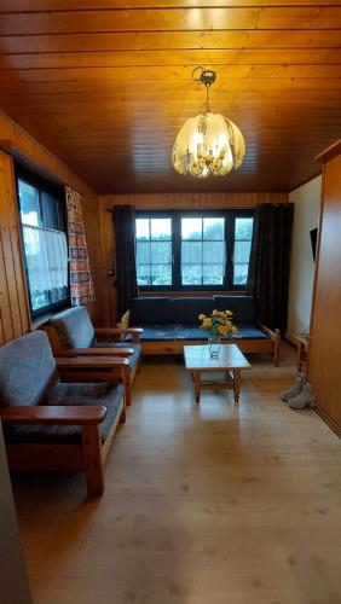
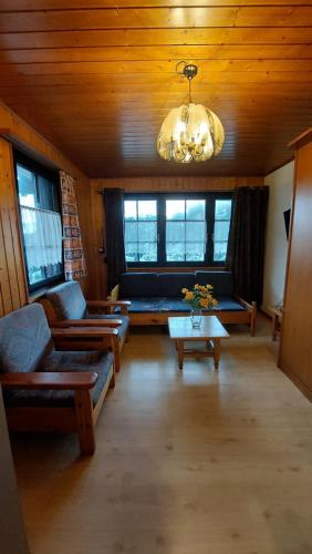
- boots (297, 391)
